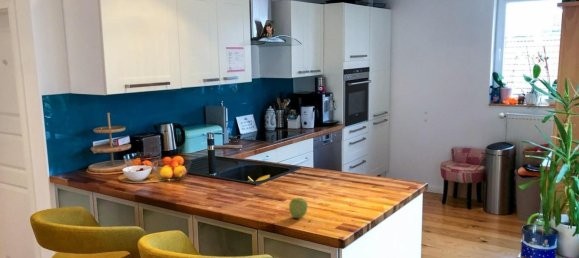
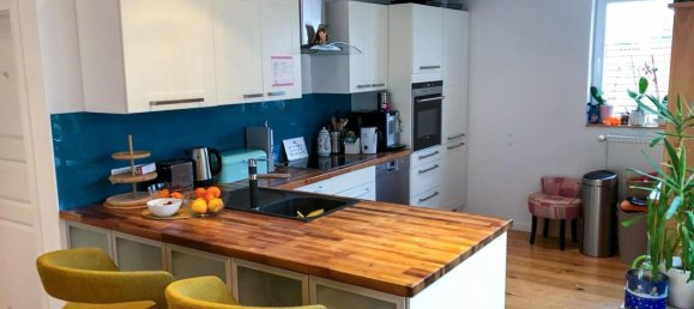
- apple (298, 207)
